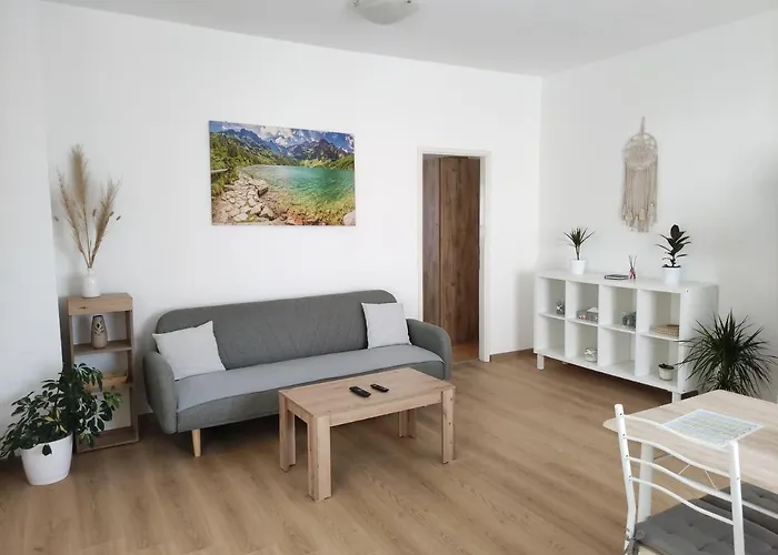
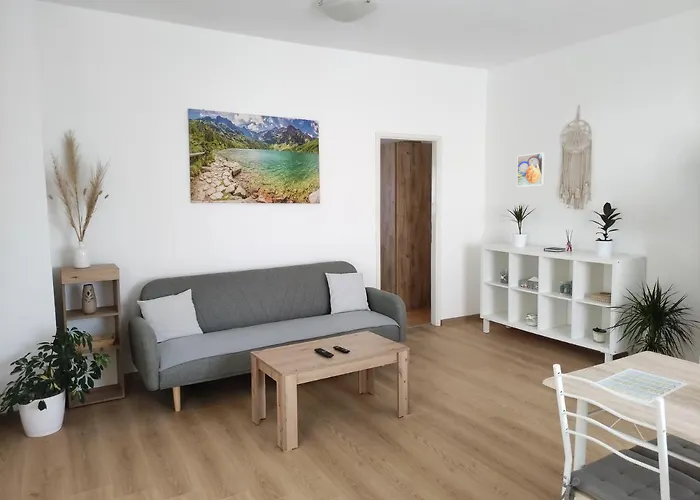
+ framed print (530, 170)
